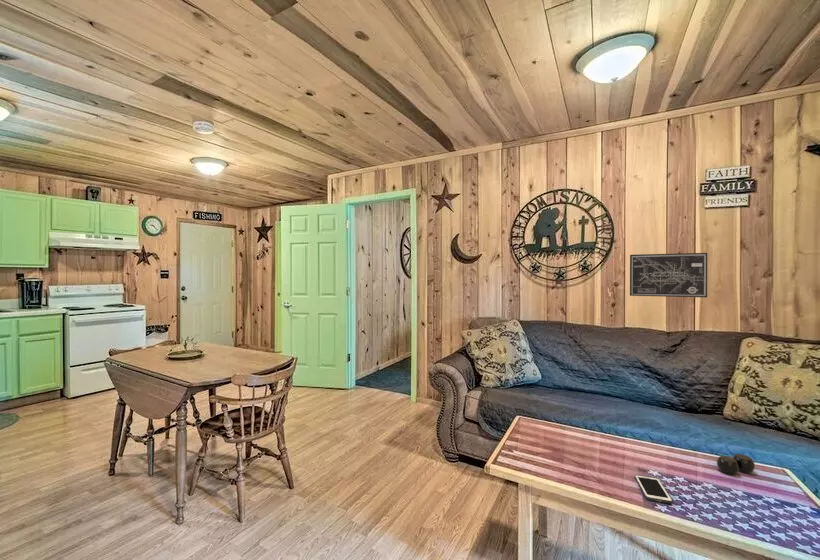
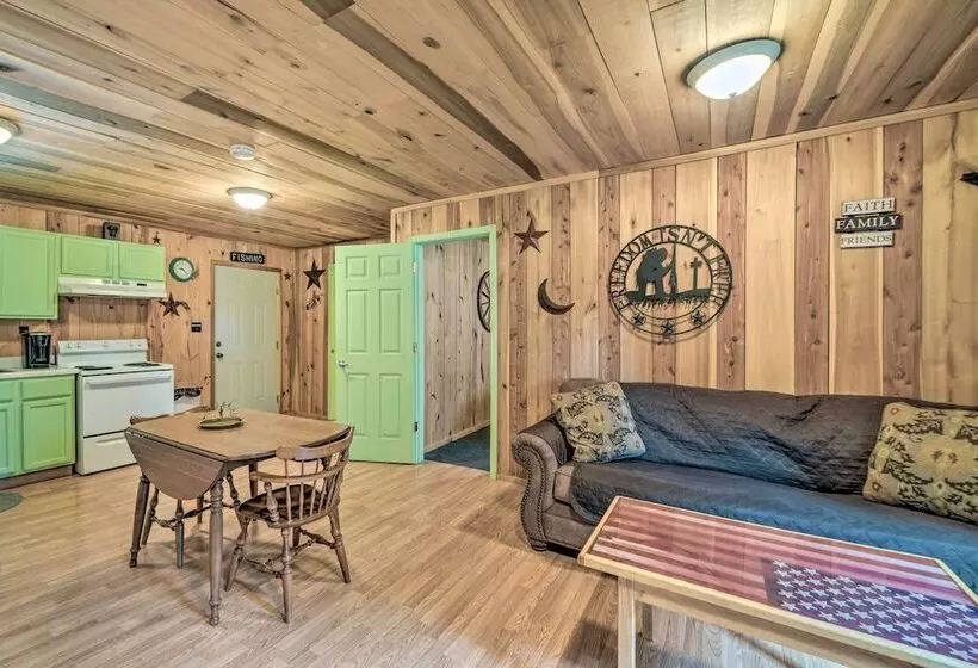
- cell phone (652, 488)
- wall art (666, 275)
- speaker (735, 464)
